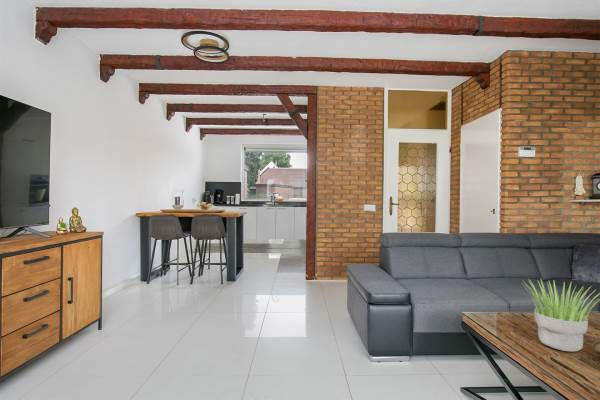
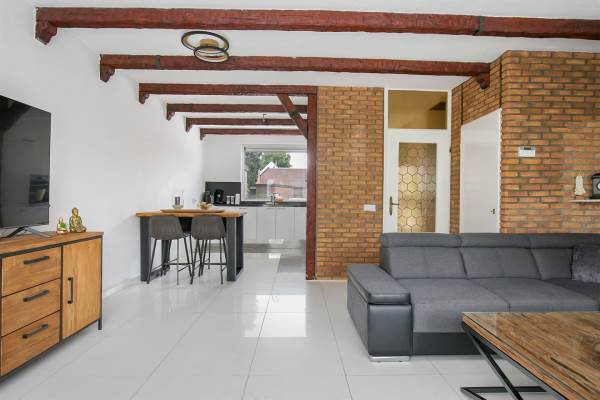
- potted plant (560, 315)
